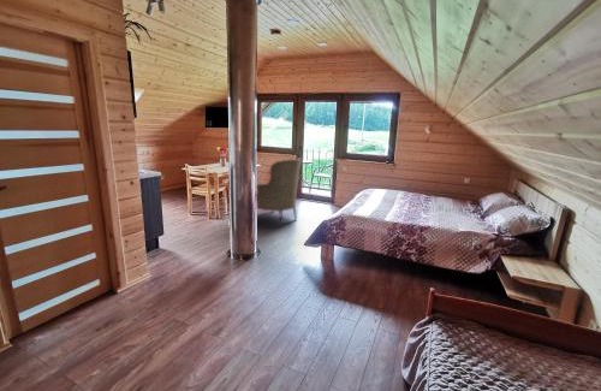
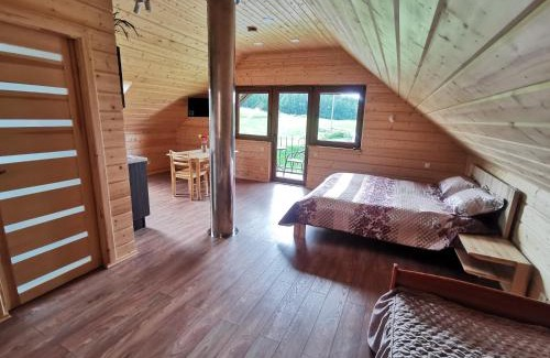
- armchair (275, 189)
